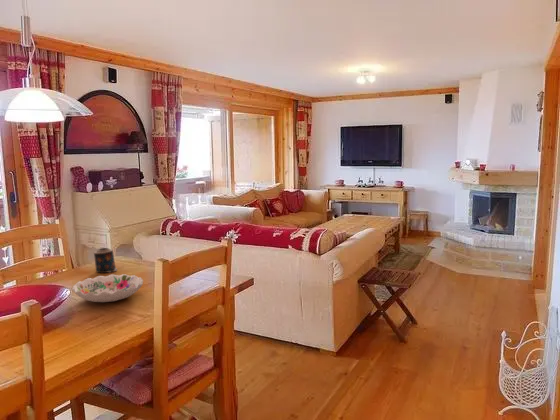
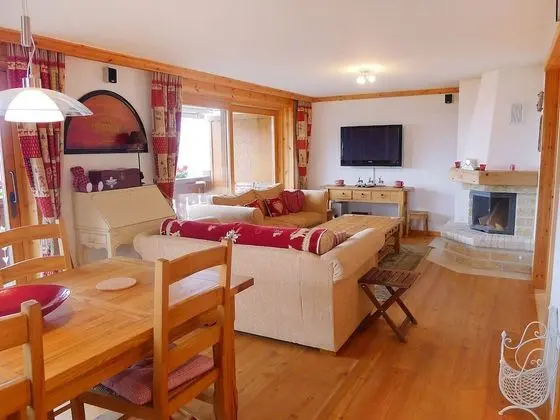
- decorative bowl (109, 290)
- candle (106, 259)
